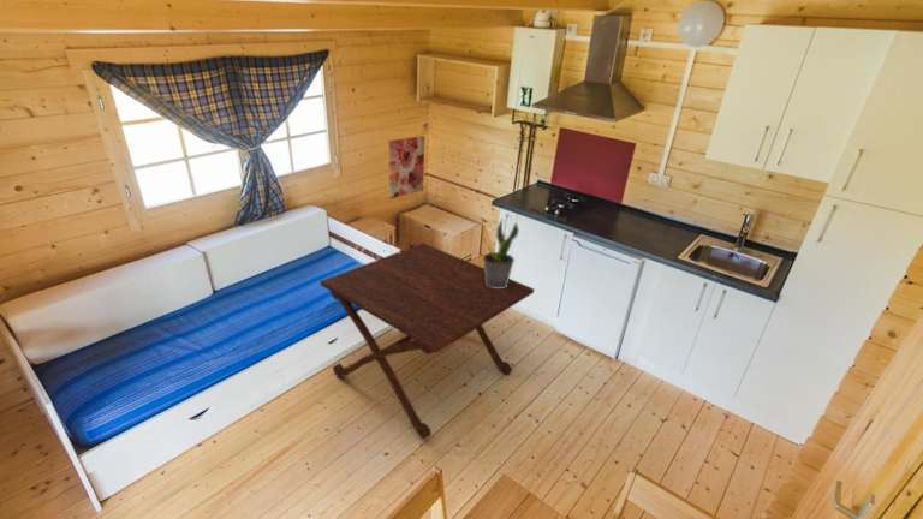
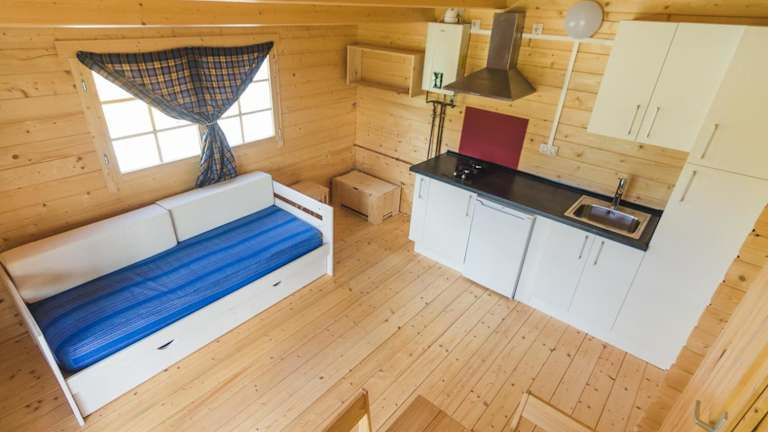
- potted plant (499, 252)
- wall art (406, 166)
- side table (427, 332)
